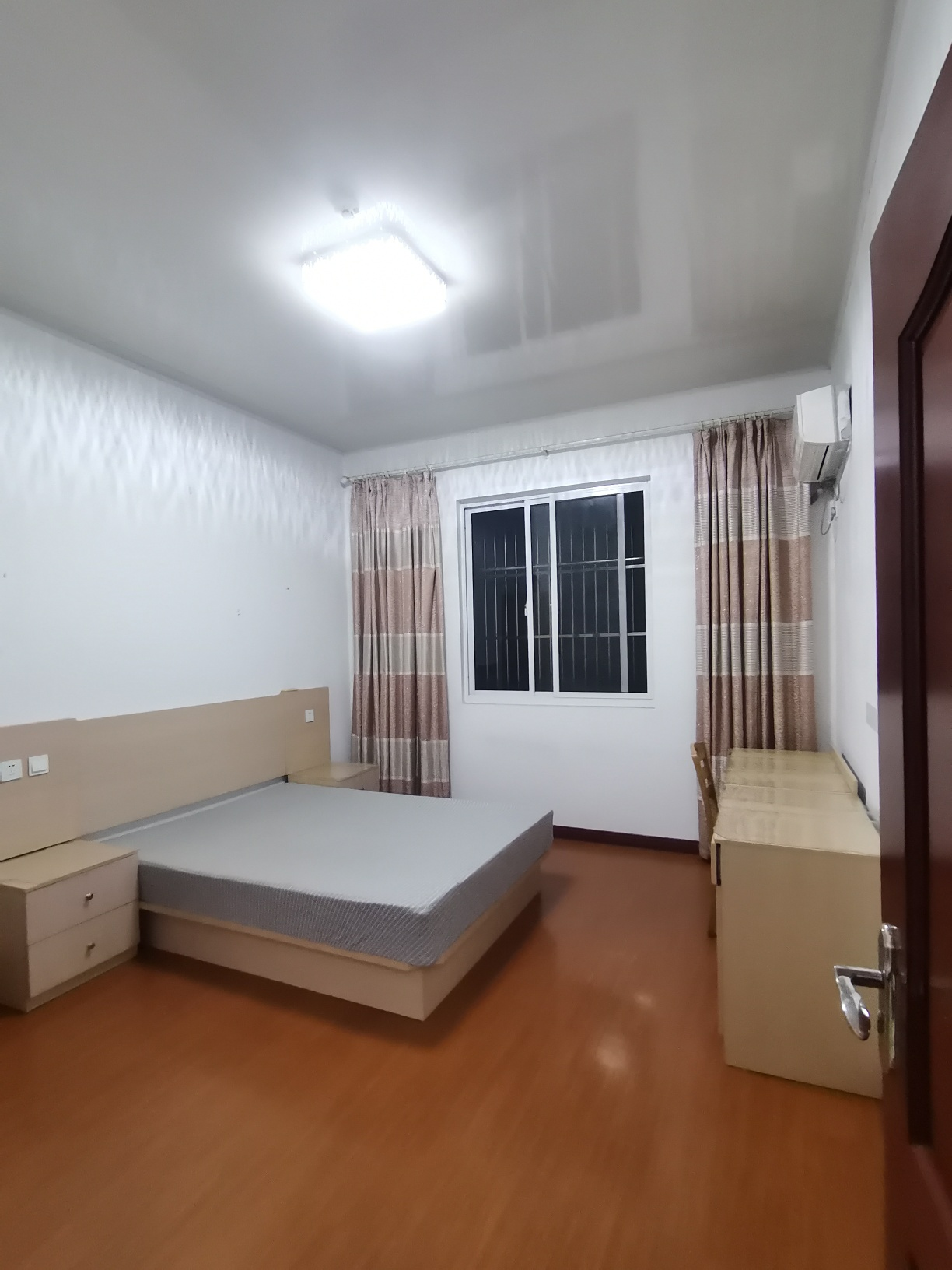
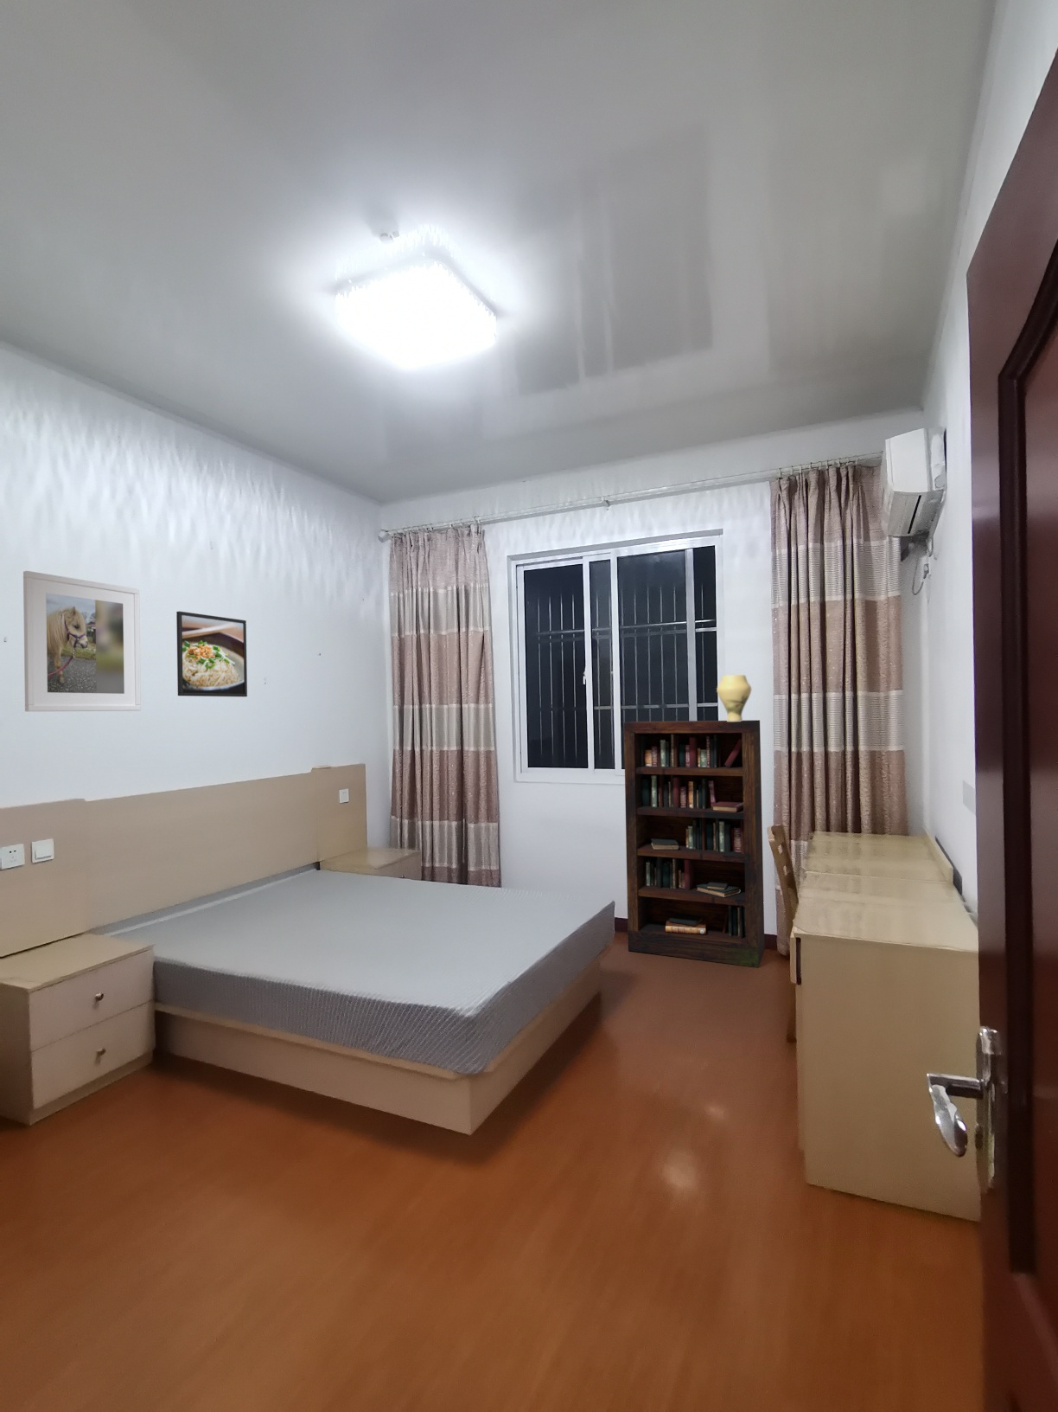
+ bookcase (693, 835)
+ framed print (213, 656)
+ vase (733, 697)
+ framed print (86, 646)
